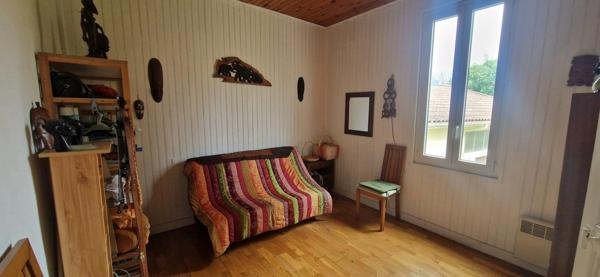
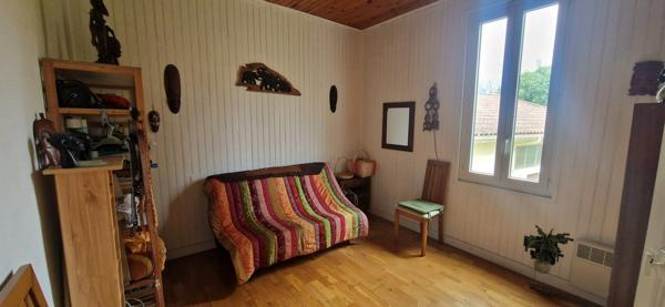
+ decorative plant (544, 260)
